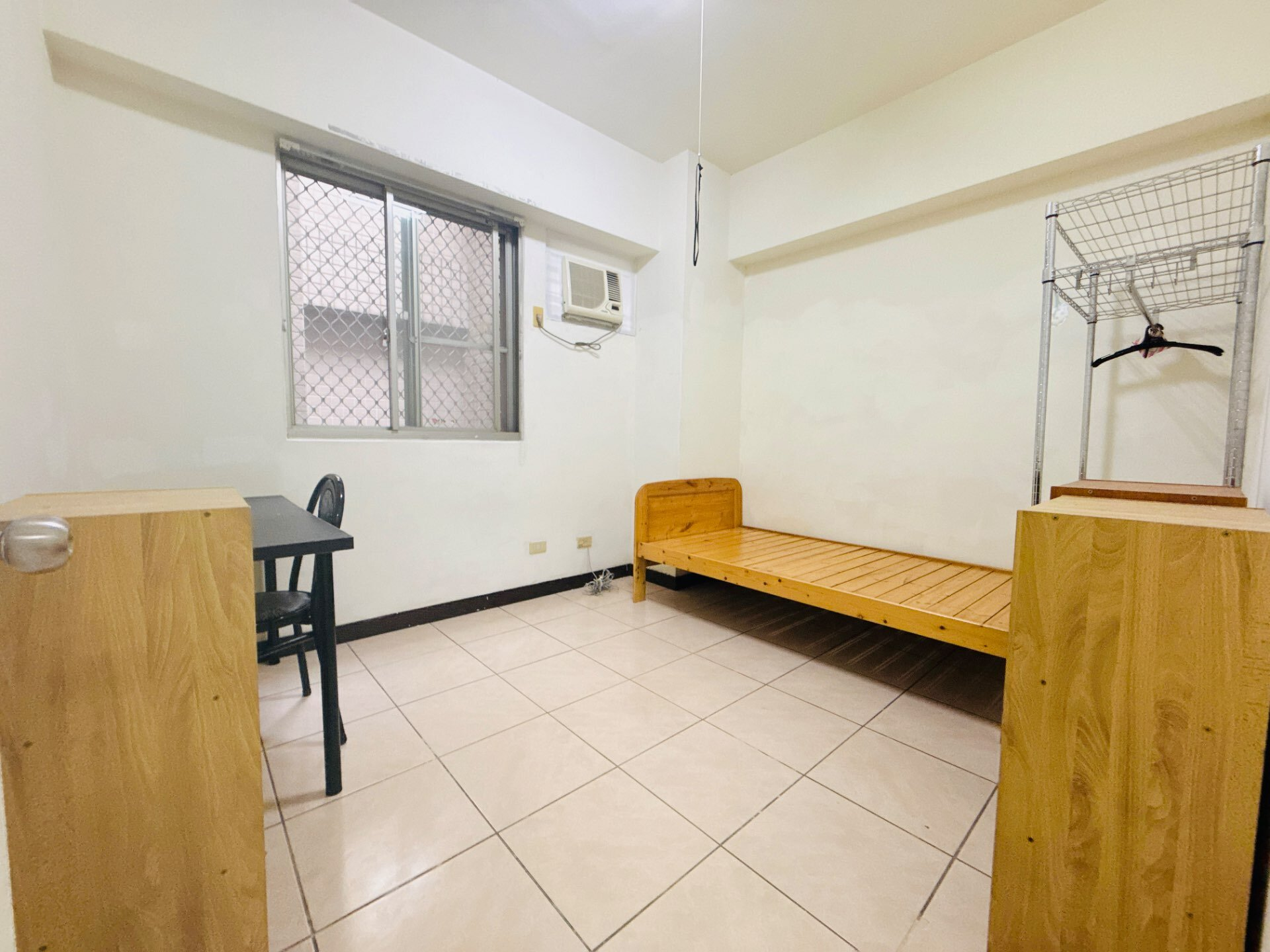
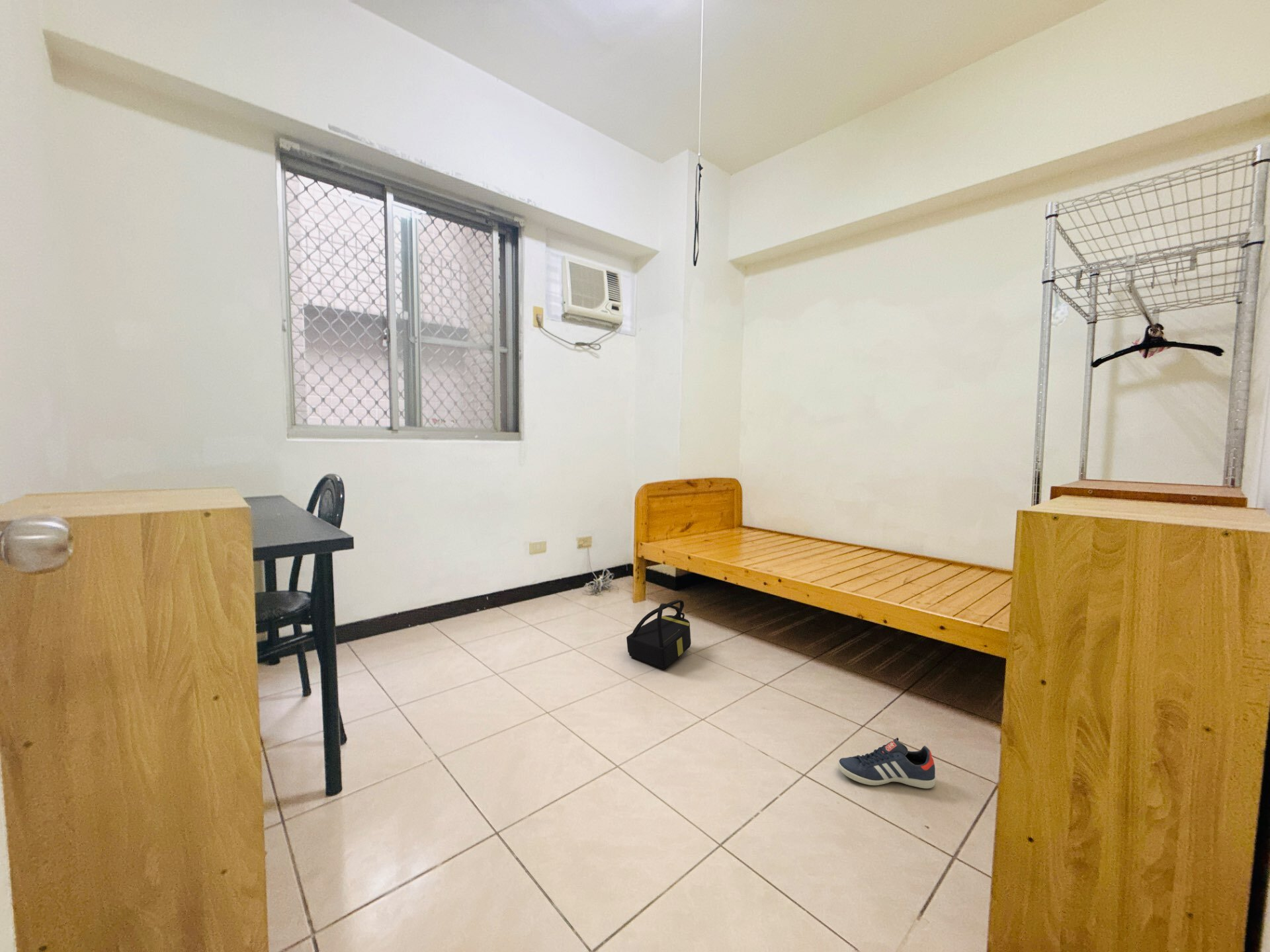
+ backpack (665, 625)
+ sneaker (885, 758)
